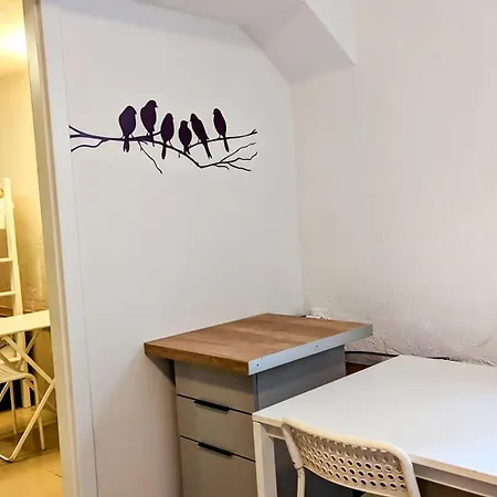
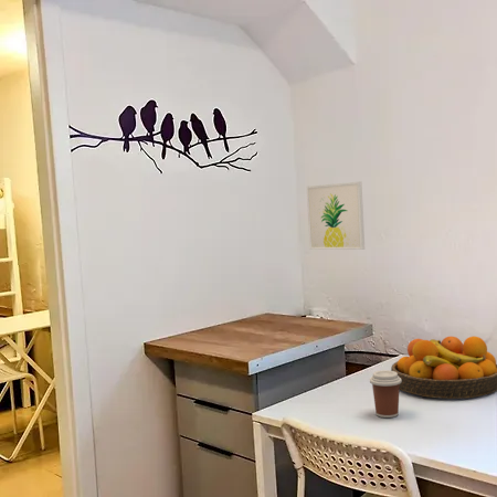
+ fruit bowl (444, 359)
+ coffee cup (385, 393)
+ wall art (335, 216)
